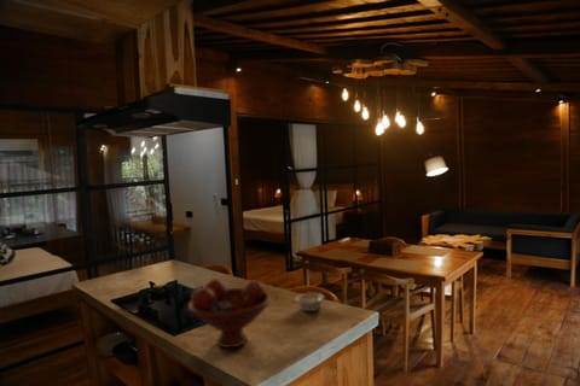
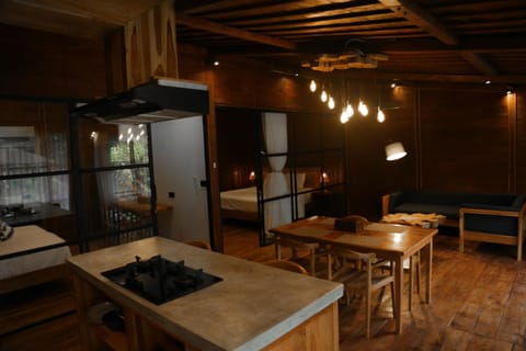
- fruit bowl (231, 312)
- legume (311, 300)
